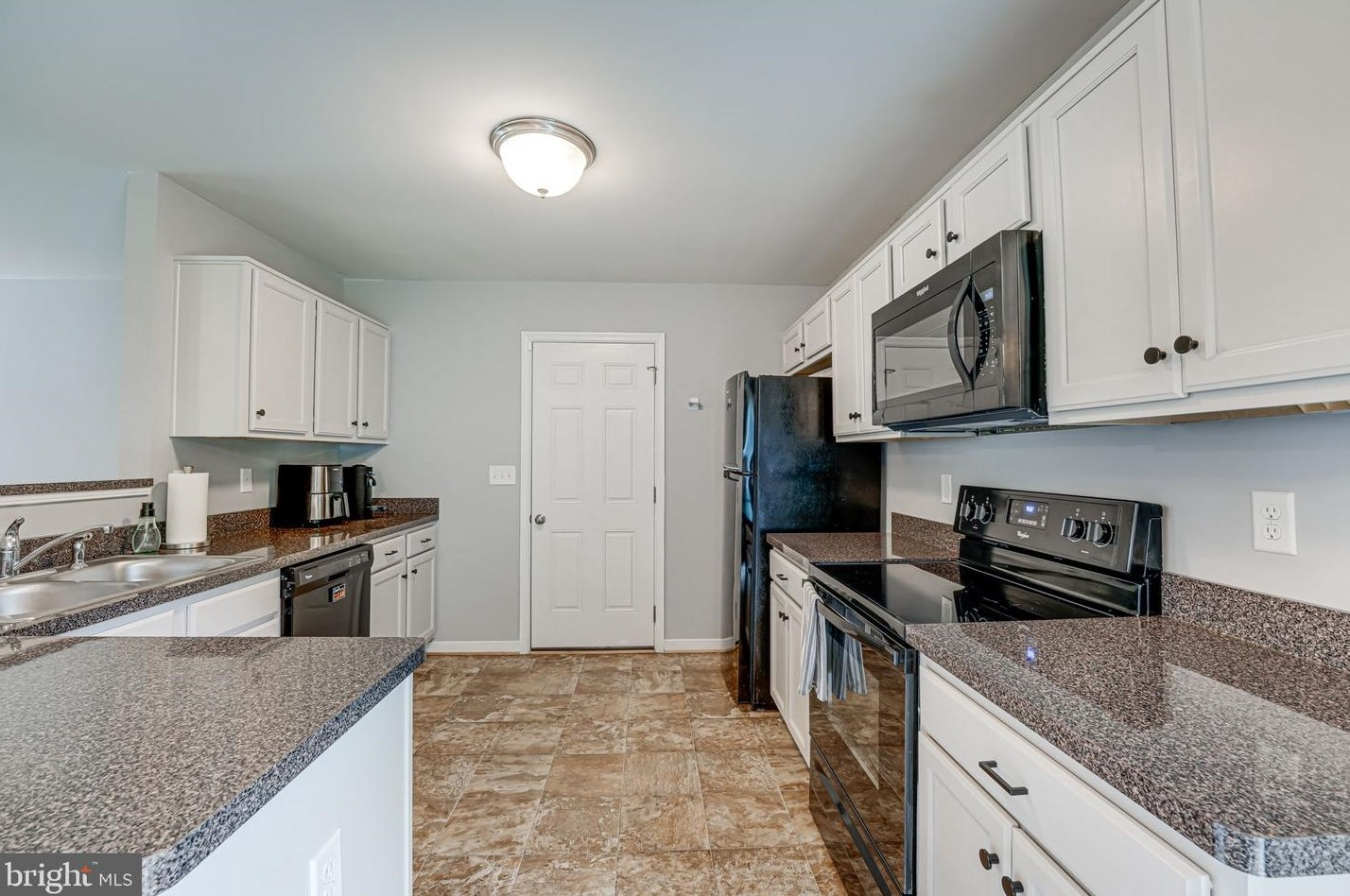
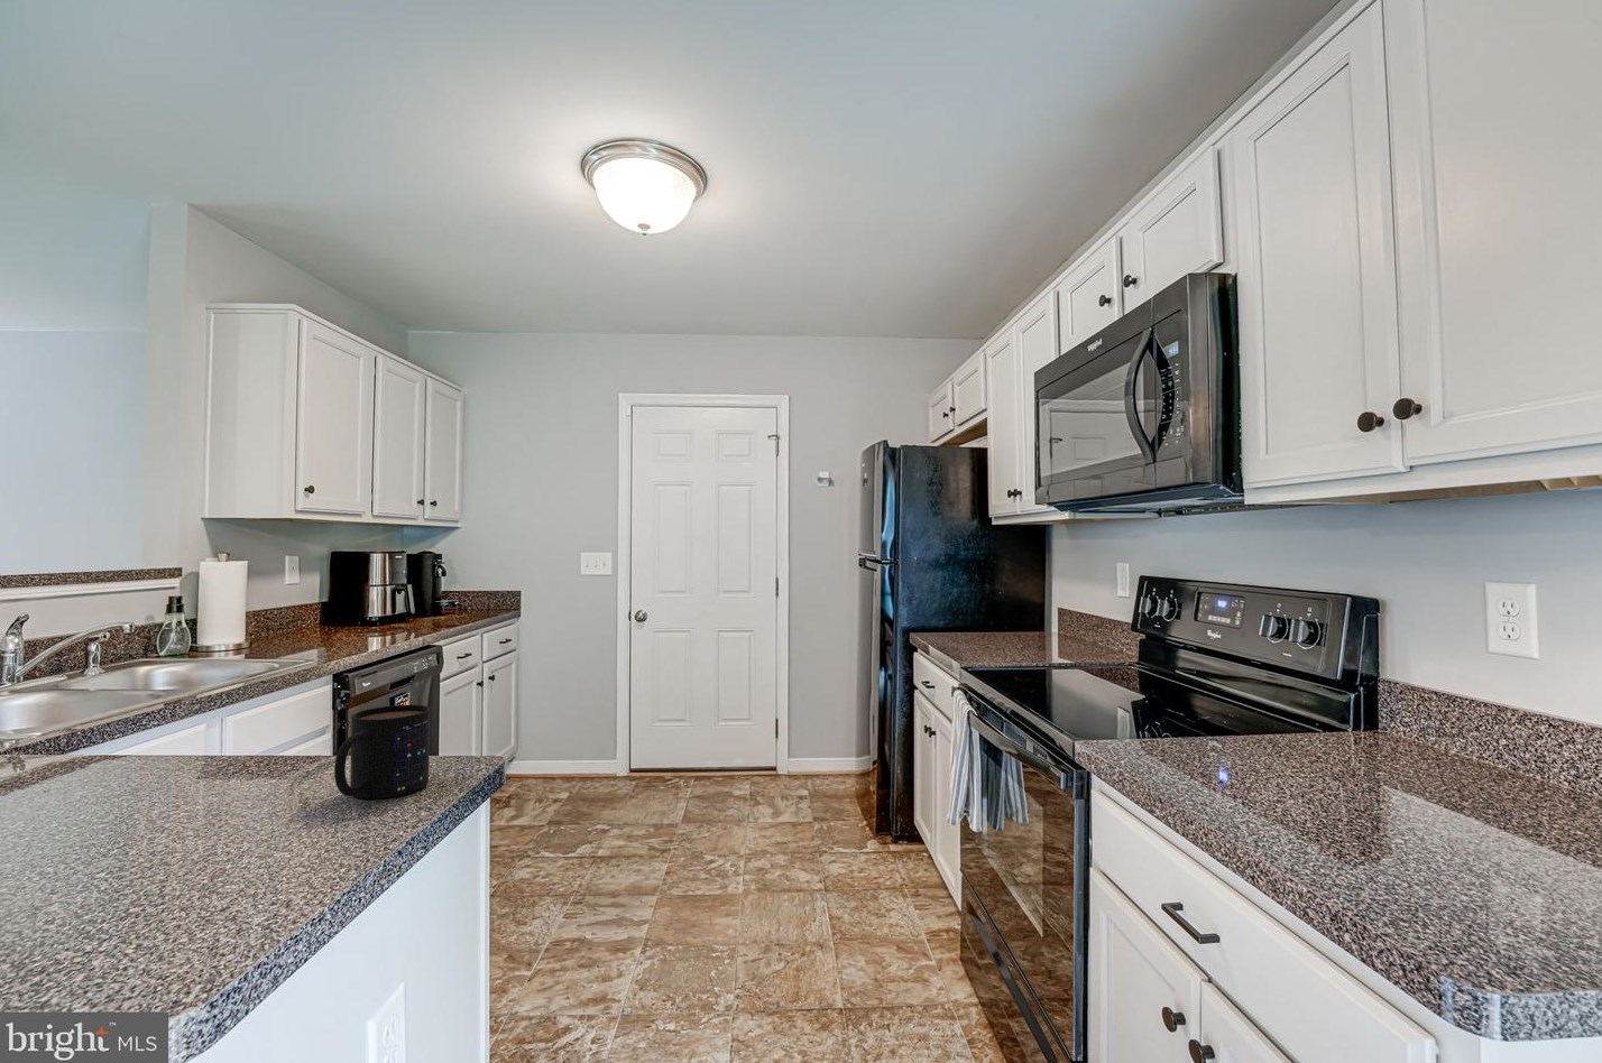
+ mug (379, 753)
